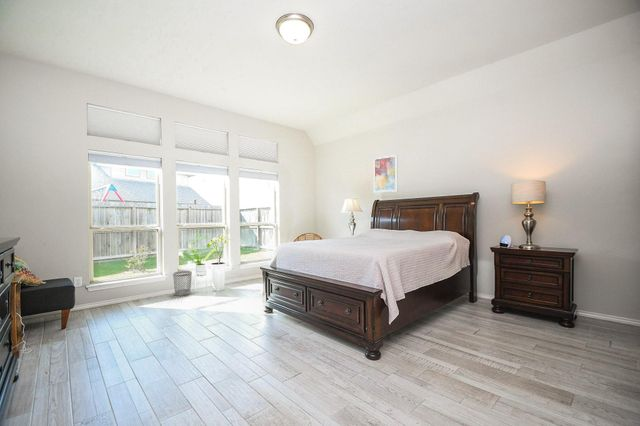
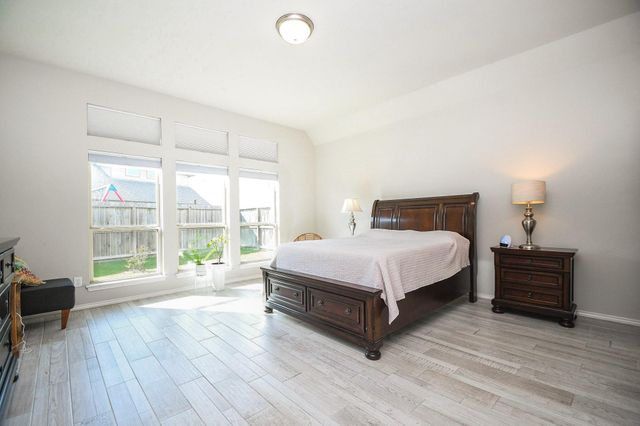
- wastebasket (182, 283)
- wall art (385, 174)
